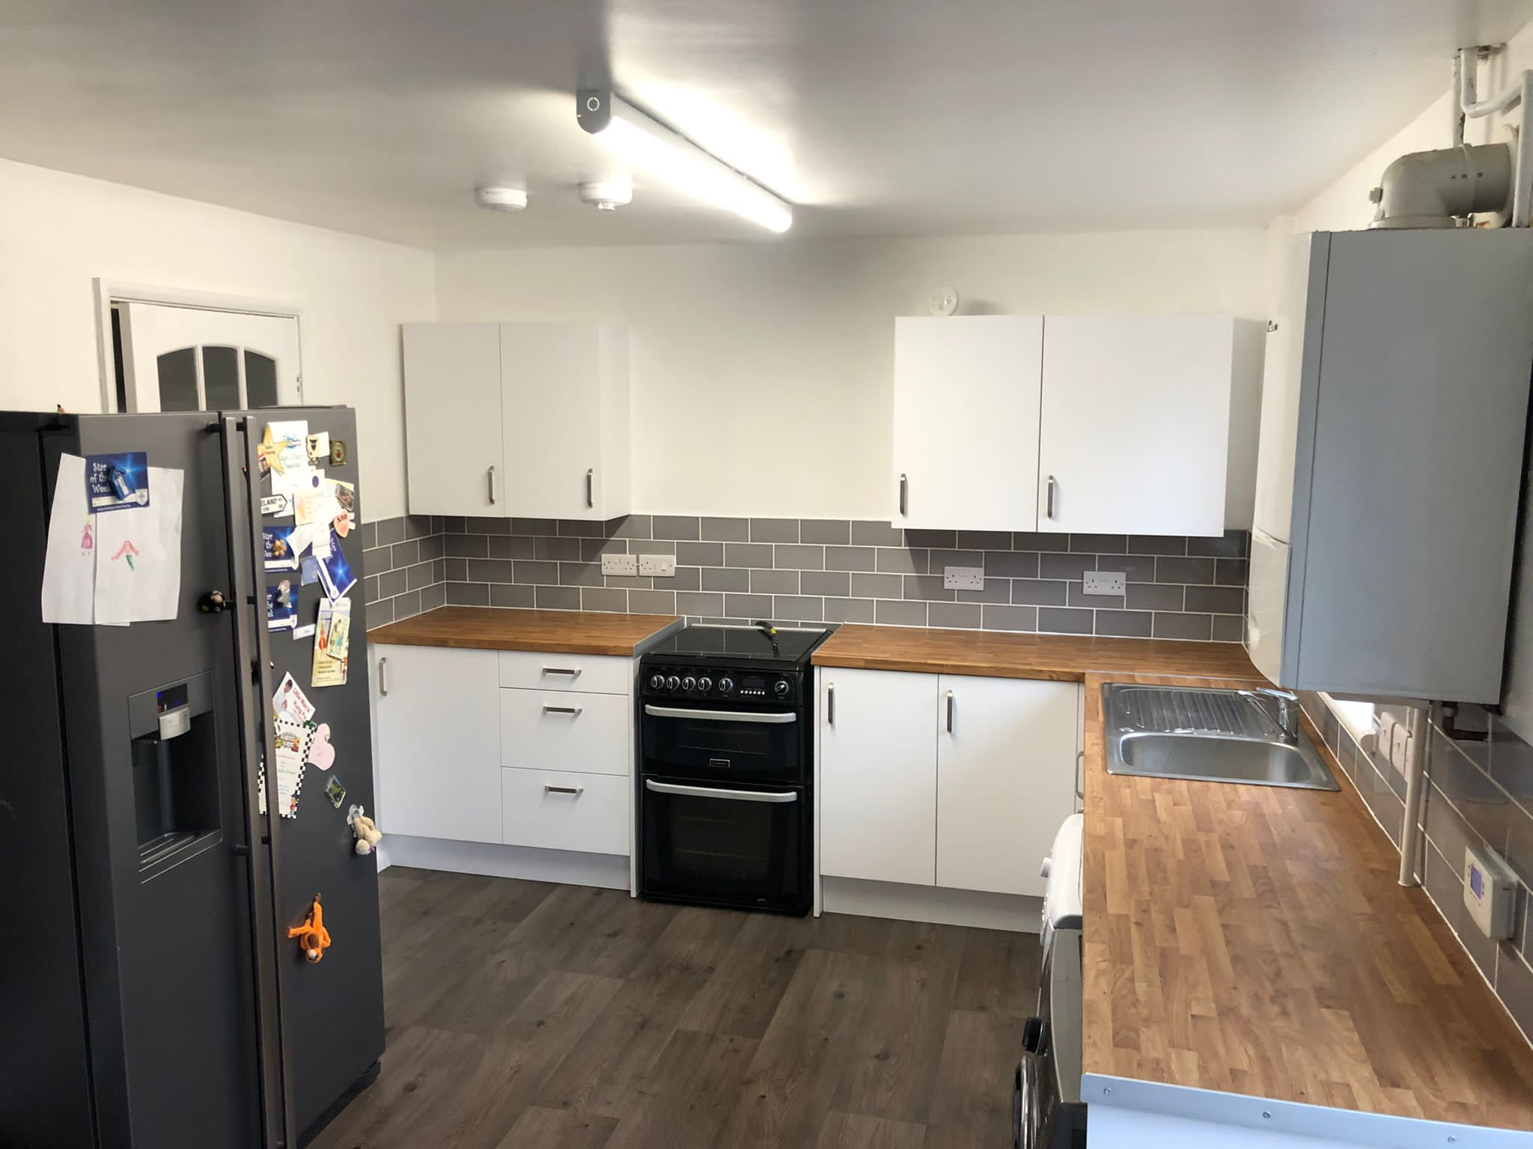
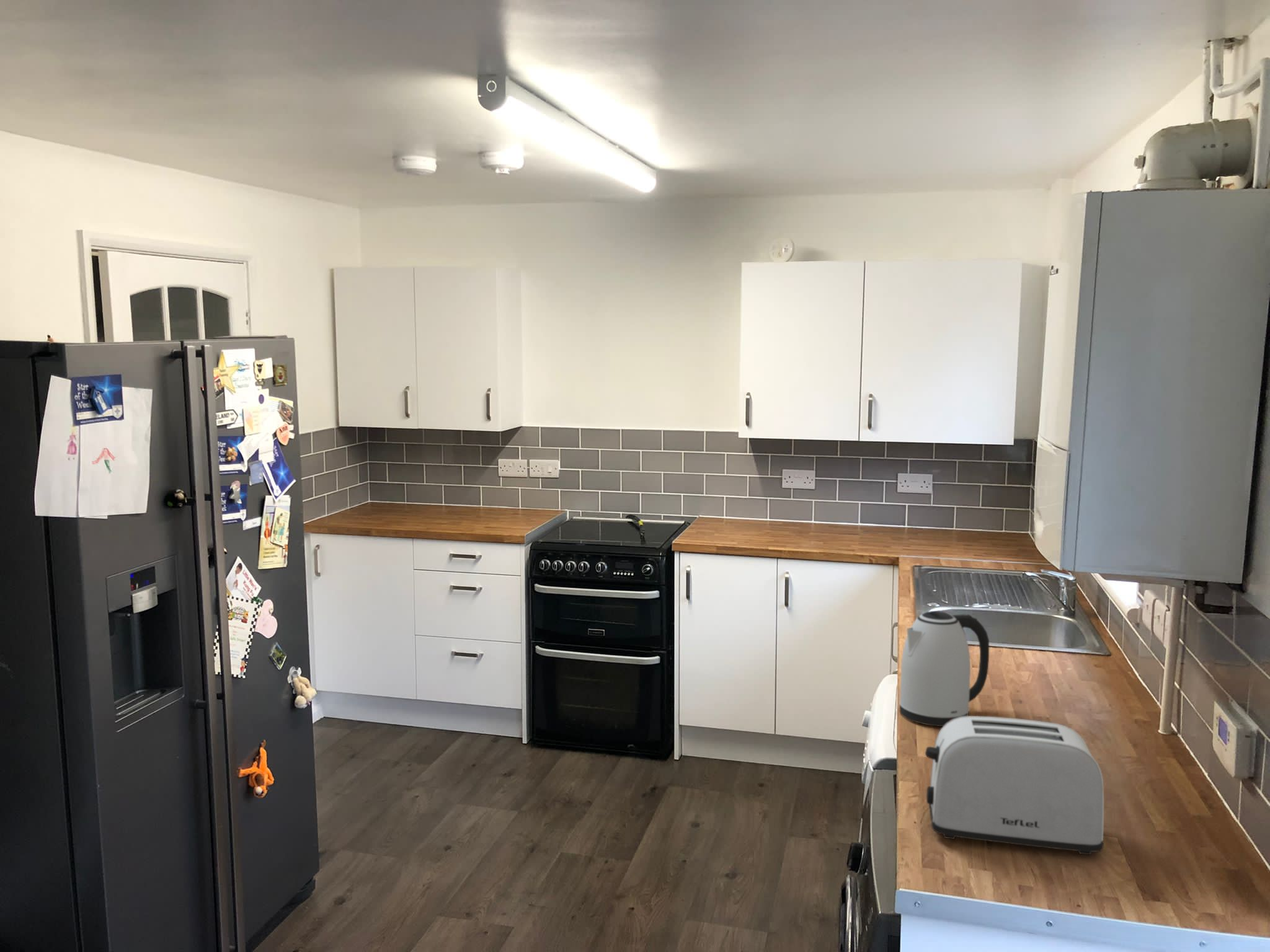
+ toaster (1010, 779)
+ kettle (946, 663)
